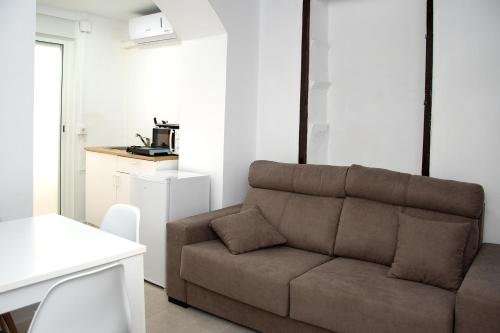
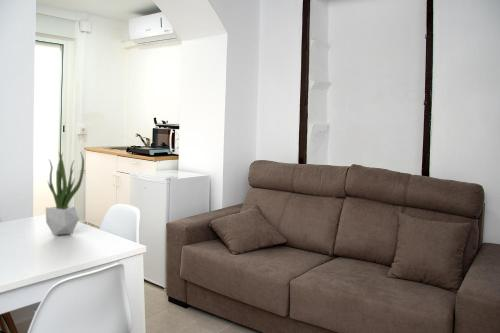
+ potted plant (65, 192)
